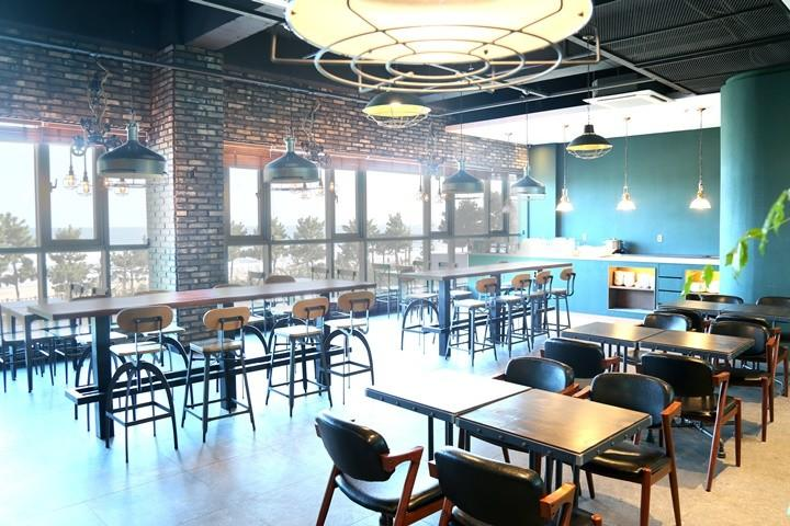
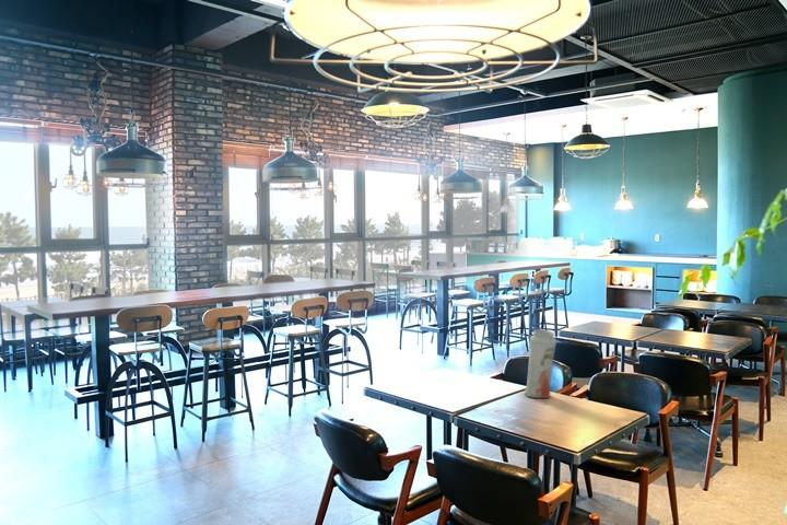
+ vase (540, 363)
